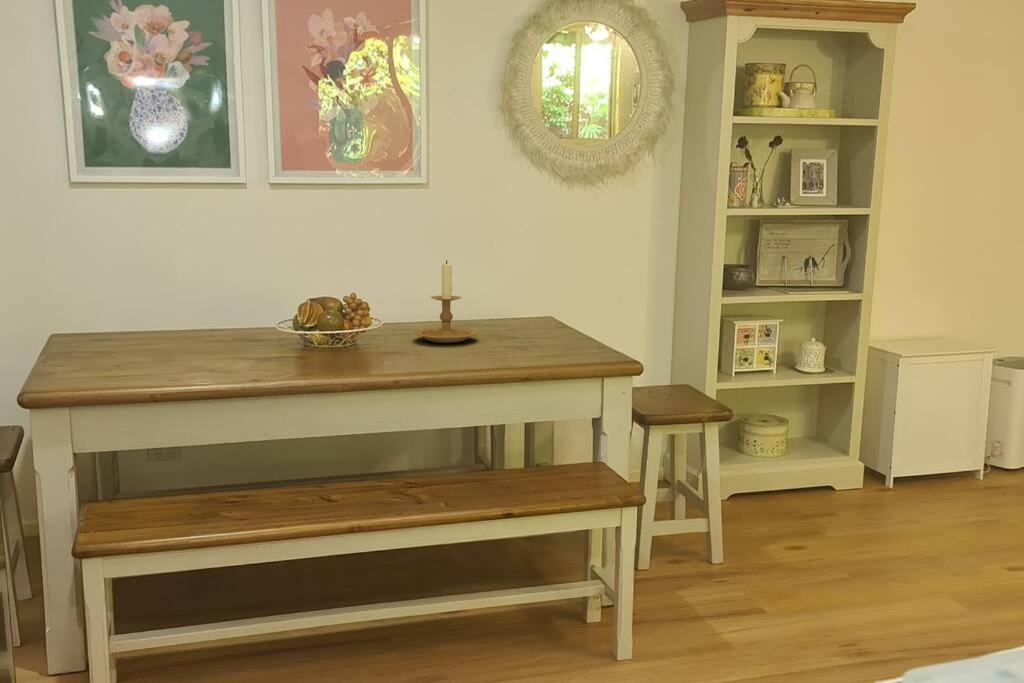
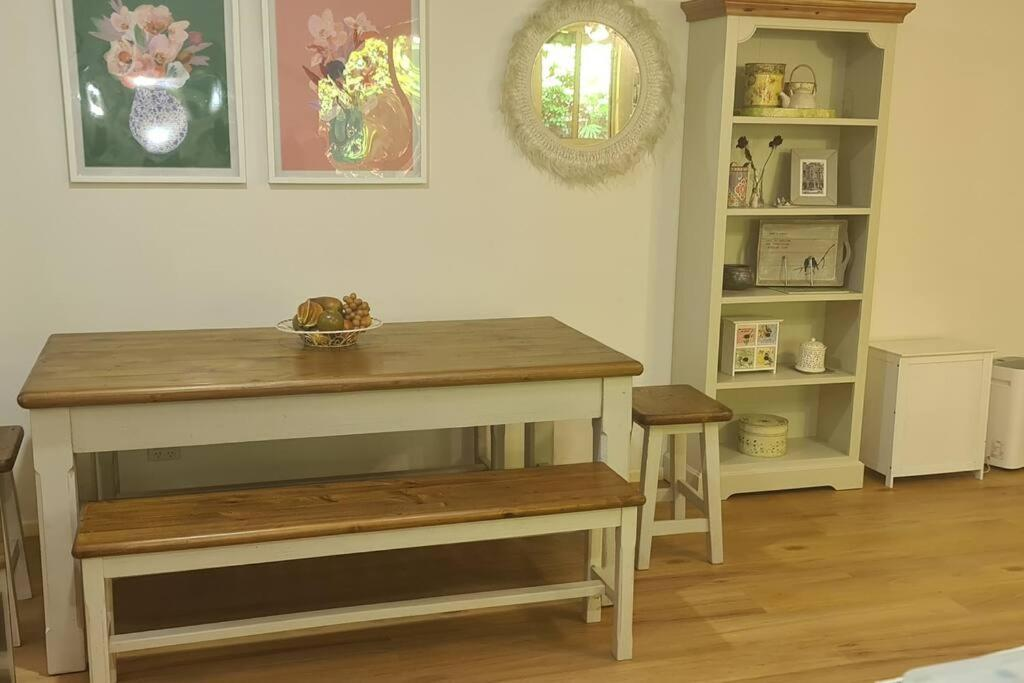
- candle holder (446, 300)
